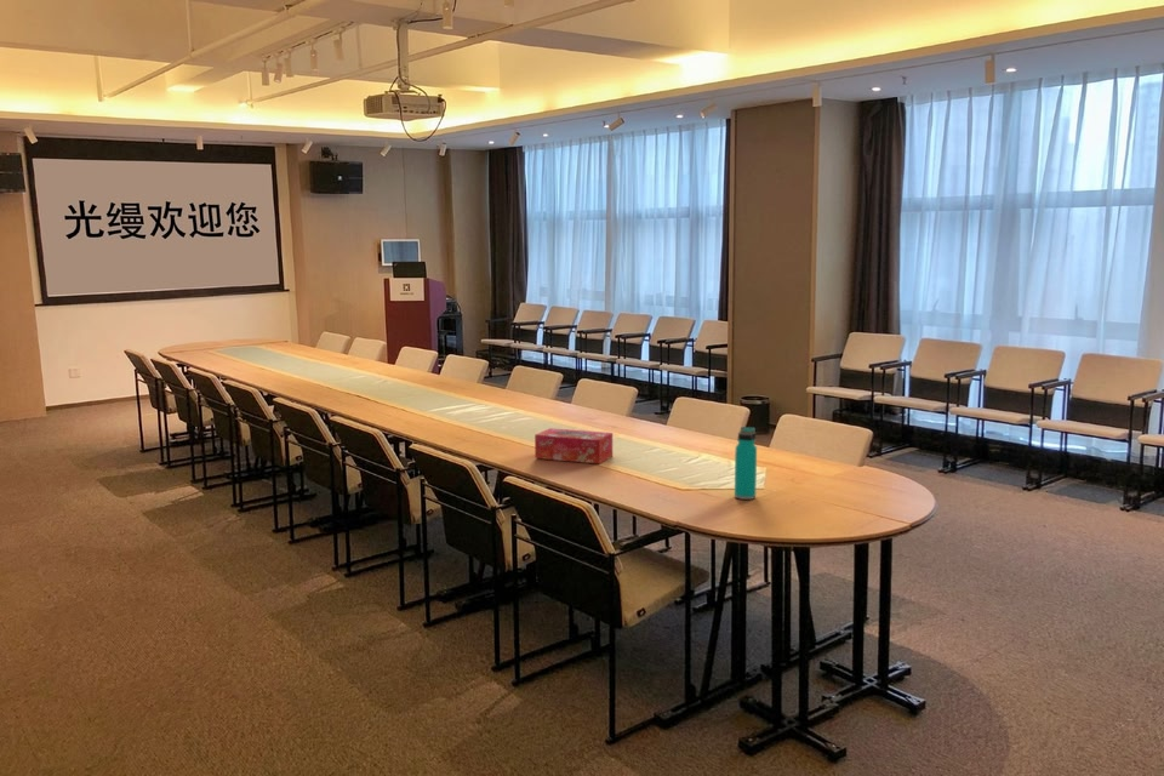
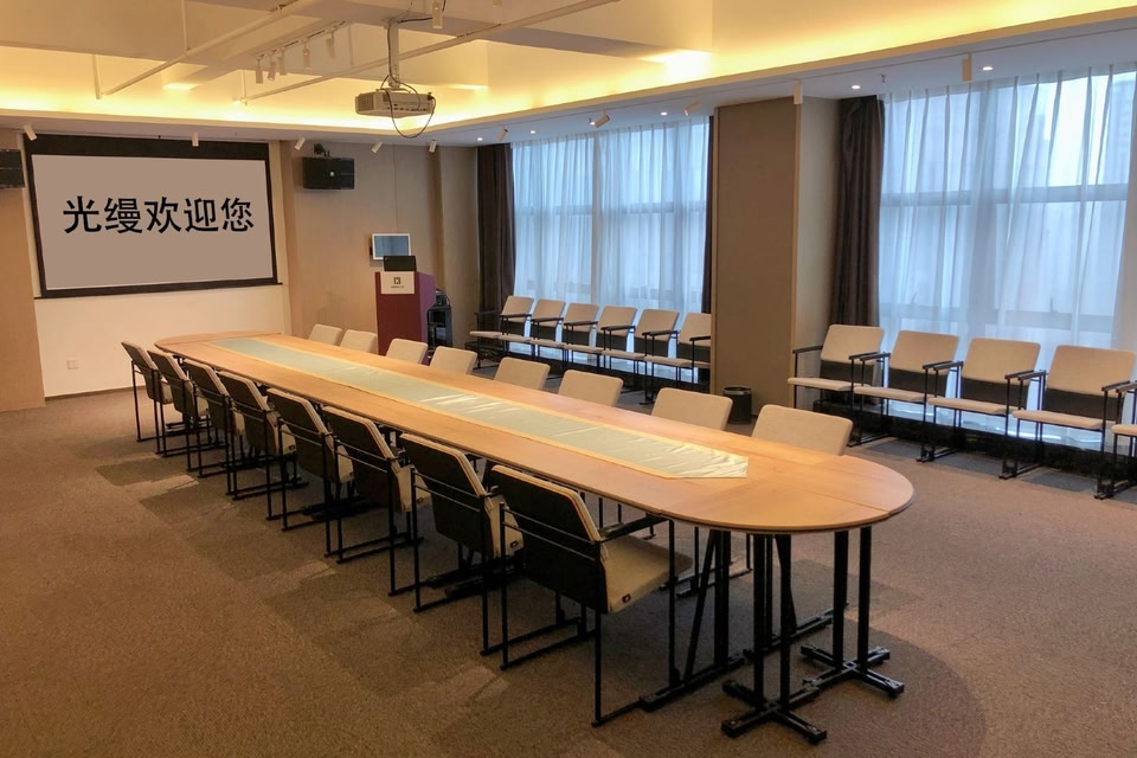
- water bottle (746, 462)
- tissue box (574, 445)
